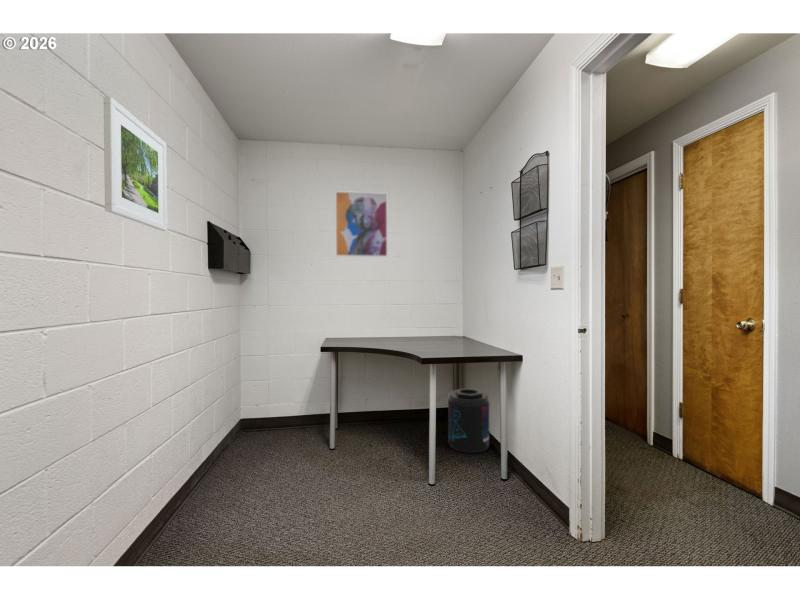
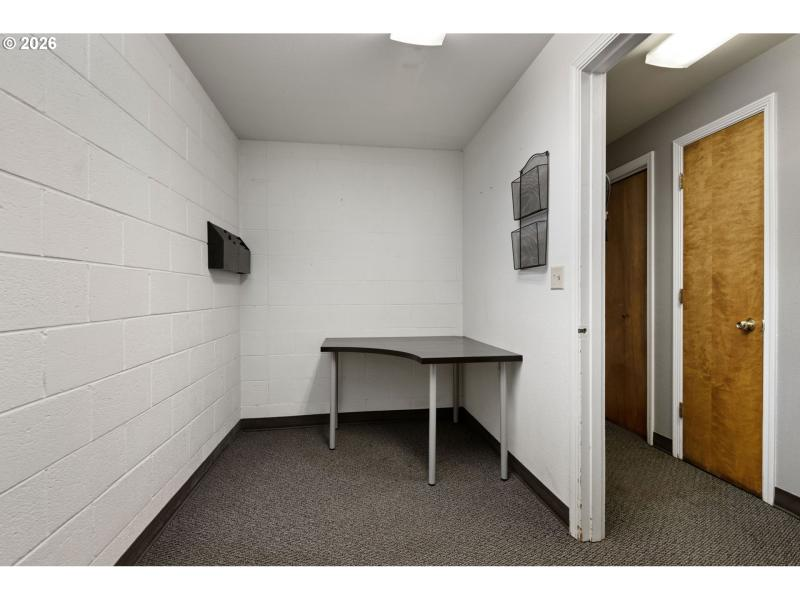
- supplement container (468, 418)
- wall art (361, 224)
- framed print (139, 172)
